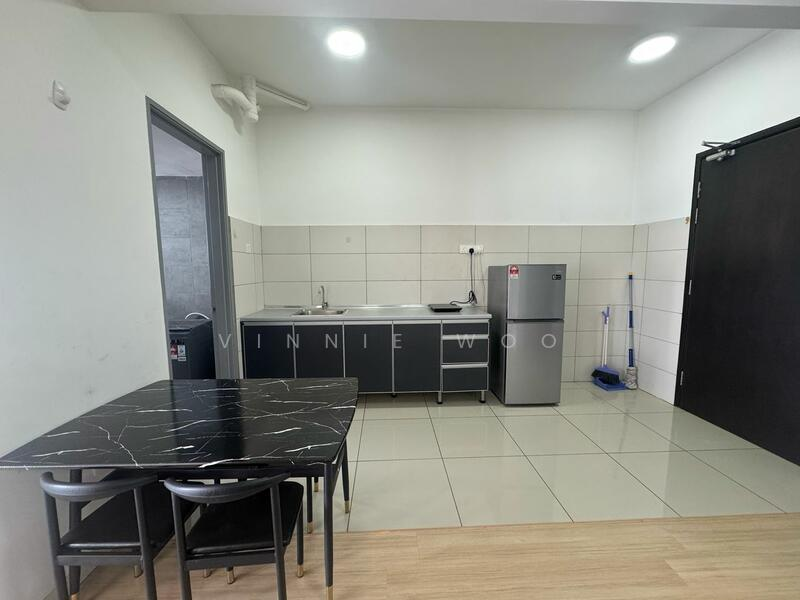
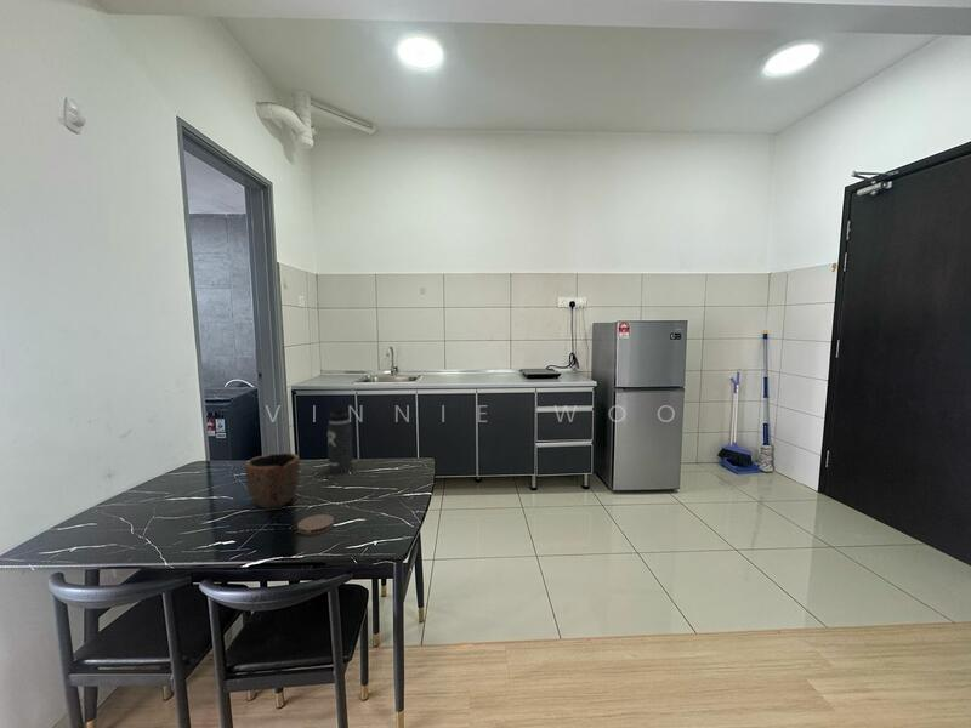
+ thermos bottle (337, 436)
+ bowl (273, 480)
+ coaster (316, 524)
